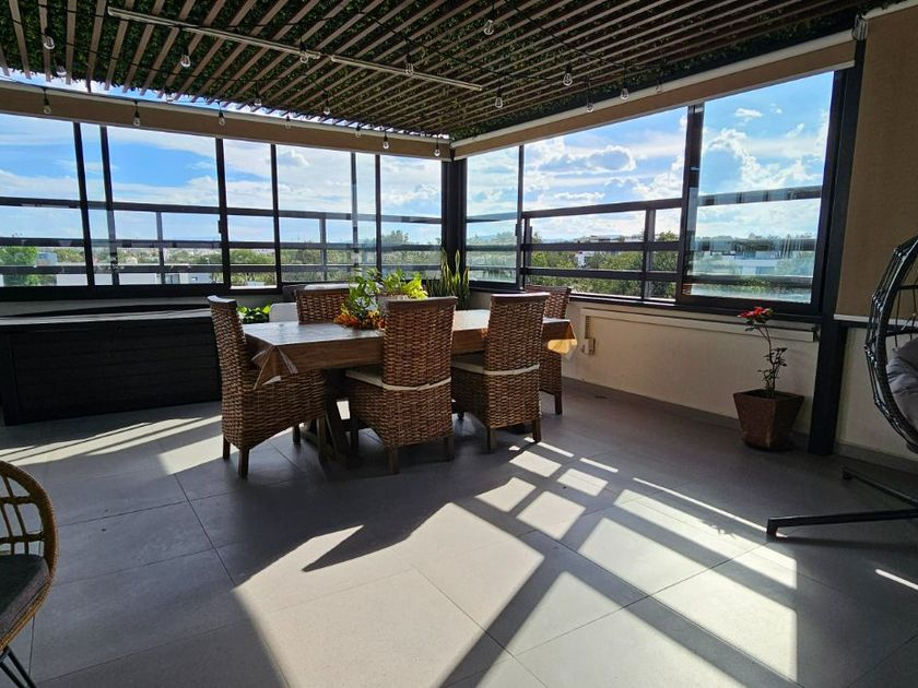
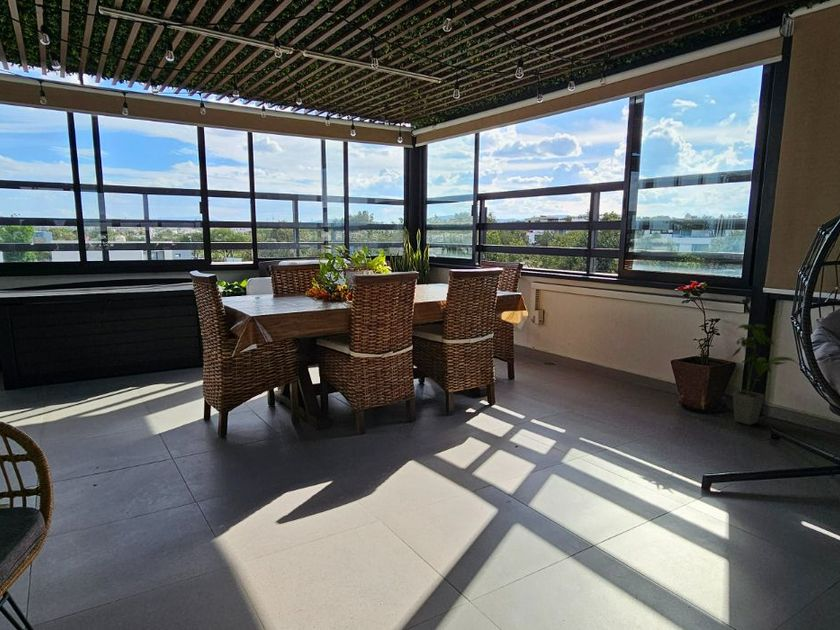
+ house plant (757, 376)
